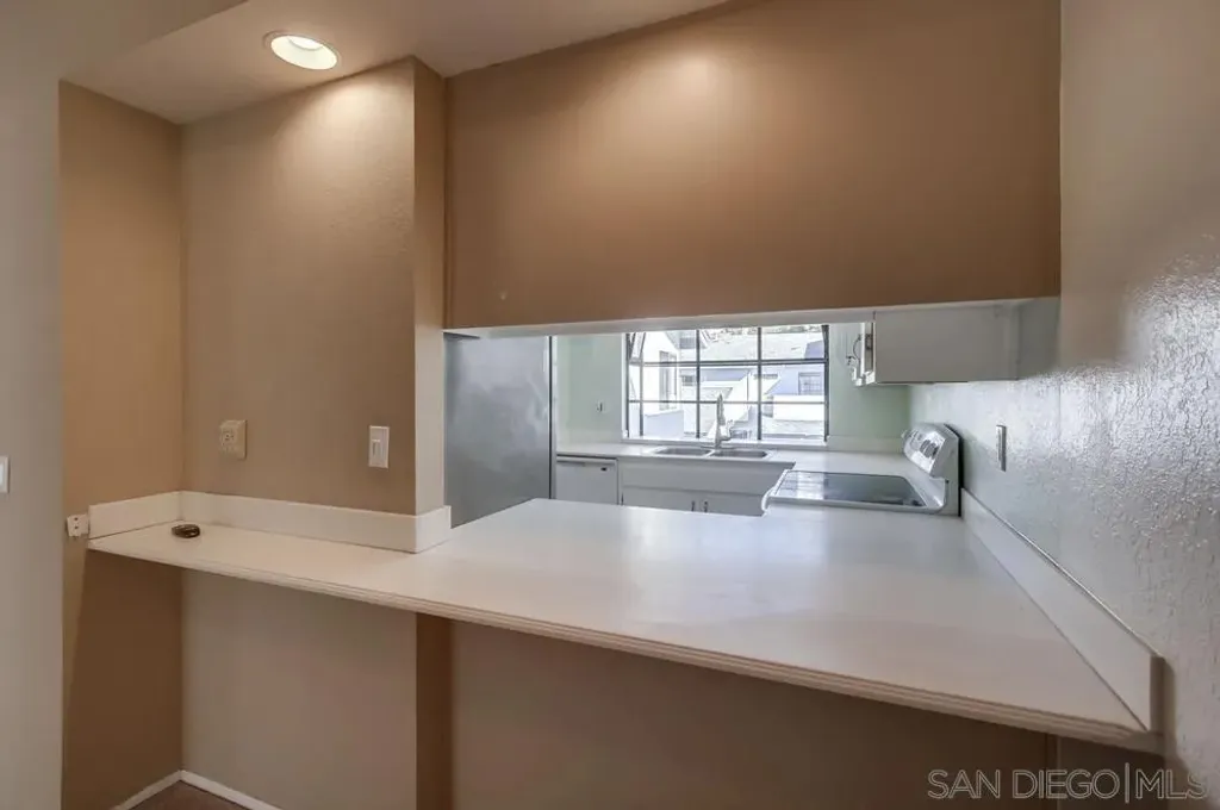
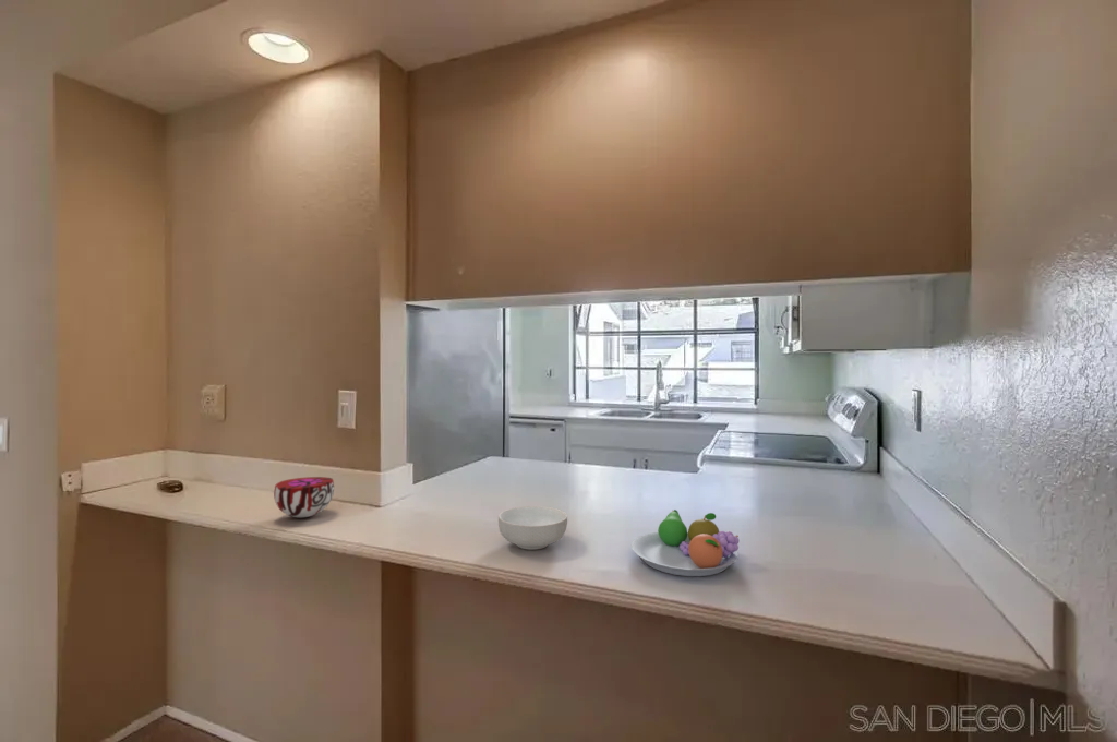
+ decorative bowl (304, 499)
+ cereal bowl (532, 528)
+ fruit bowl (684, 537)
